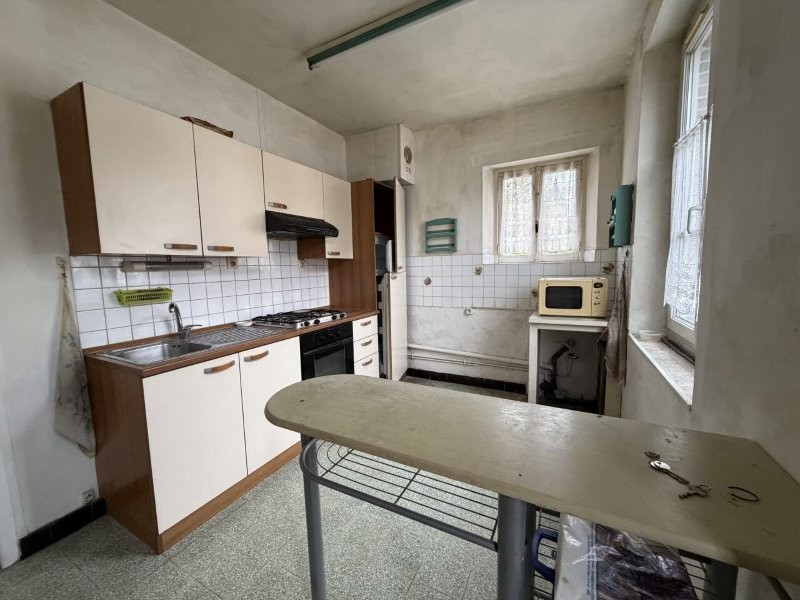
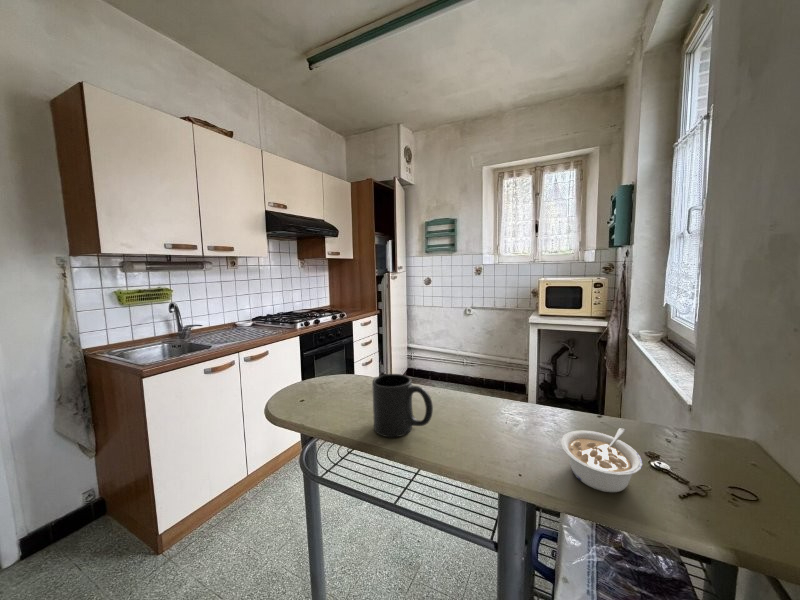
+ mug (399, 405)
+ legume (598, 458)
